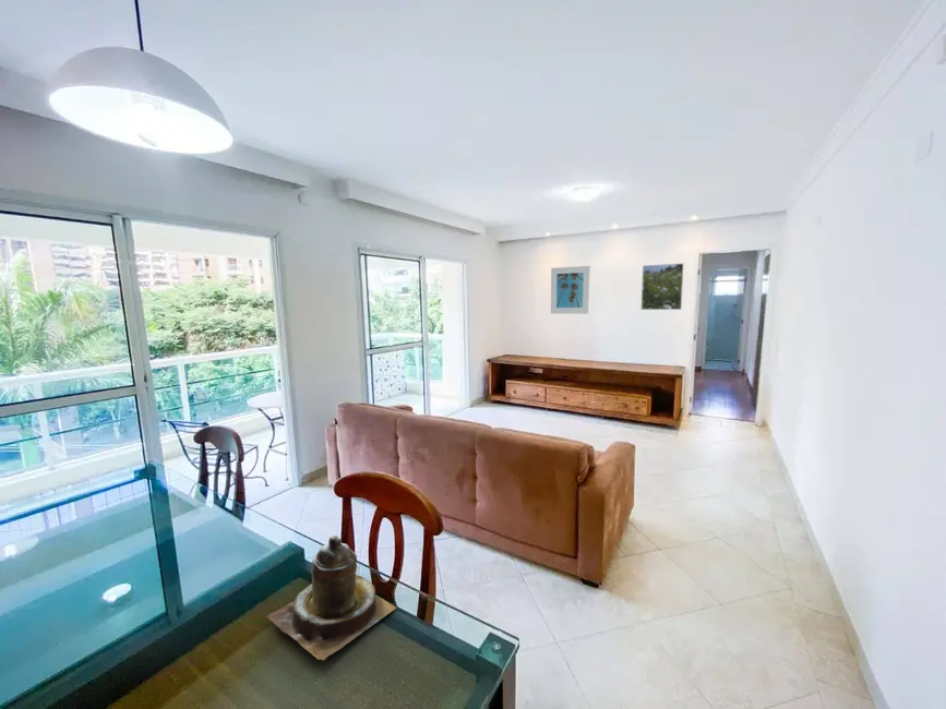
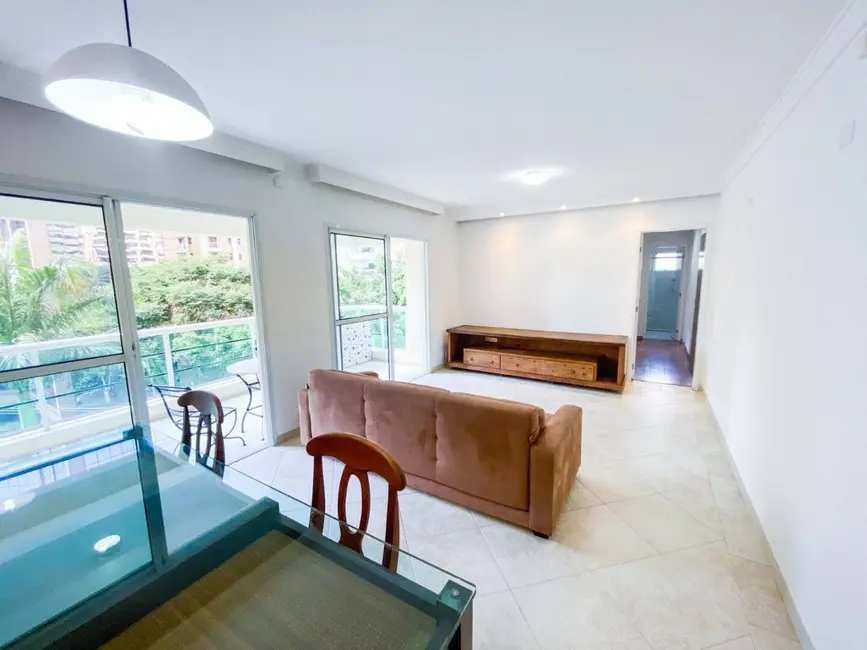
- teapot (331, 579)
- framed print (661, 287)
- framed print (570, 290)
